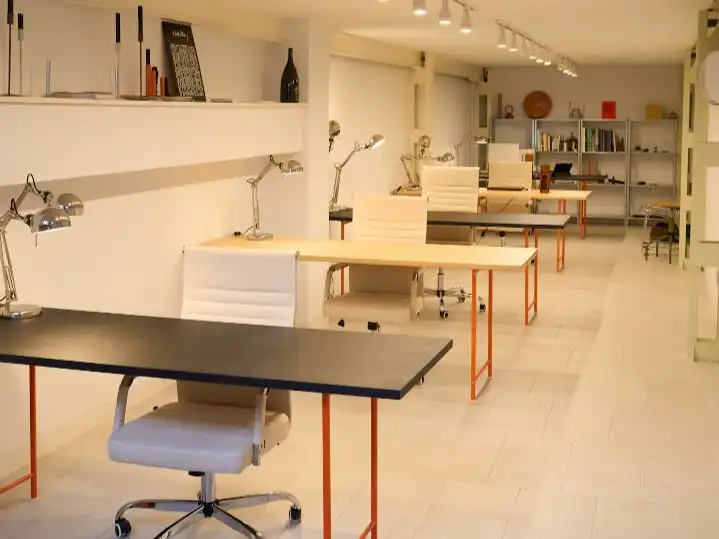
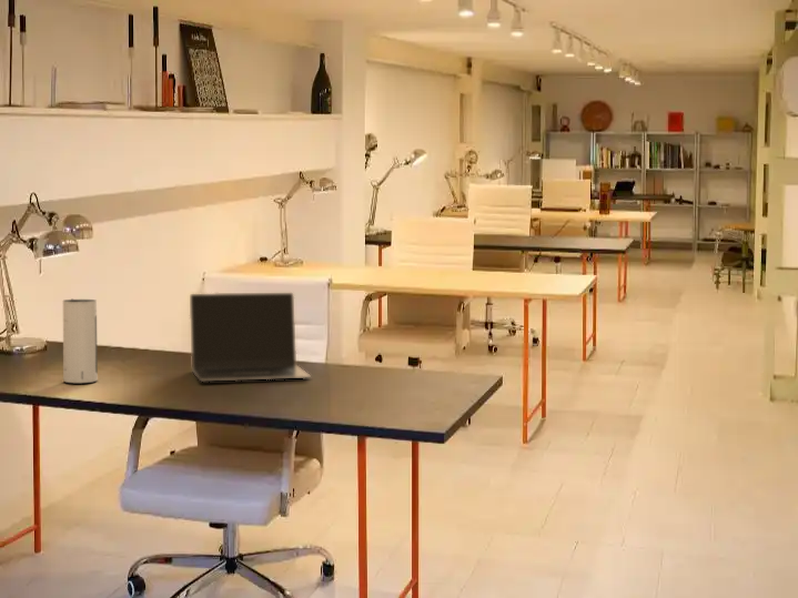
+ speaker (79, 339)
+ laptop (249, 334)
